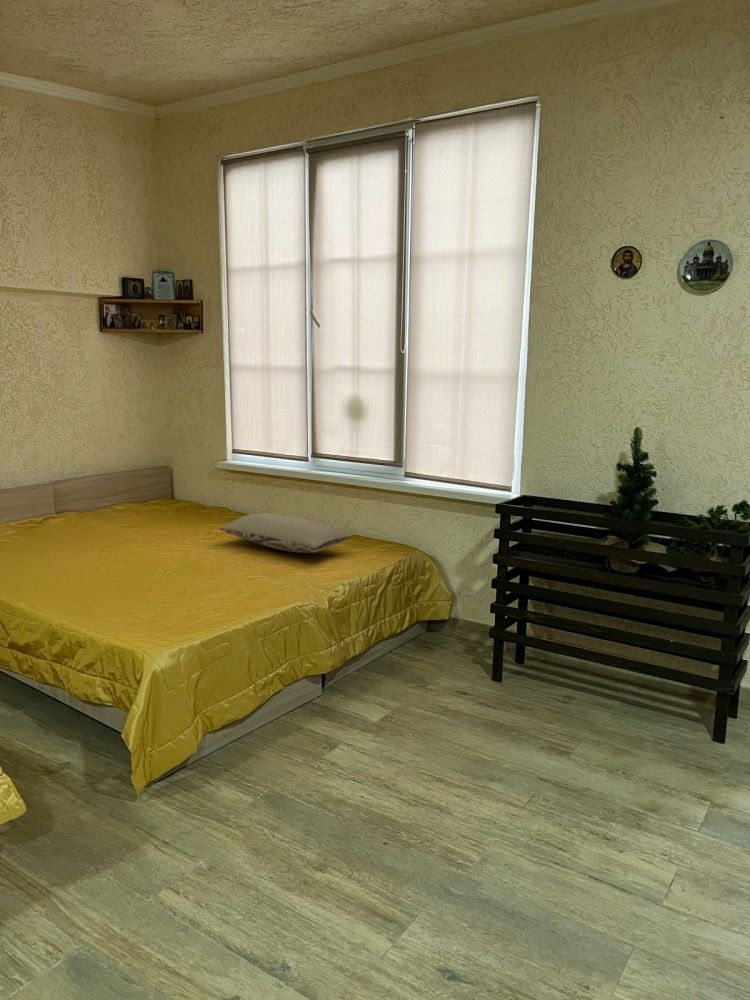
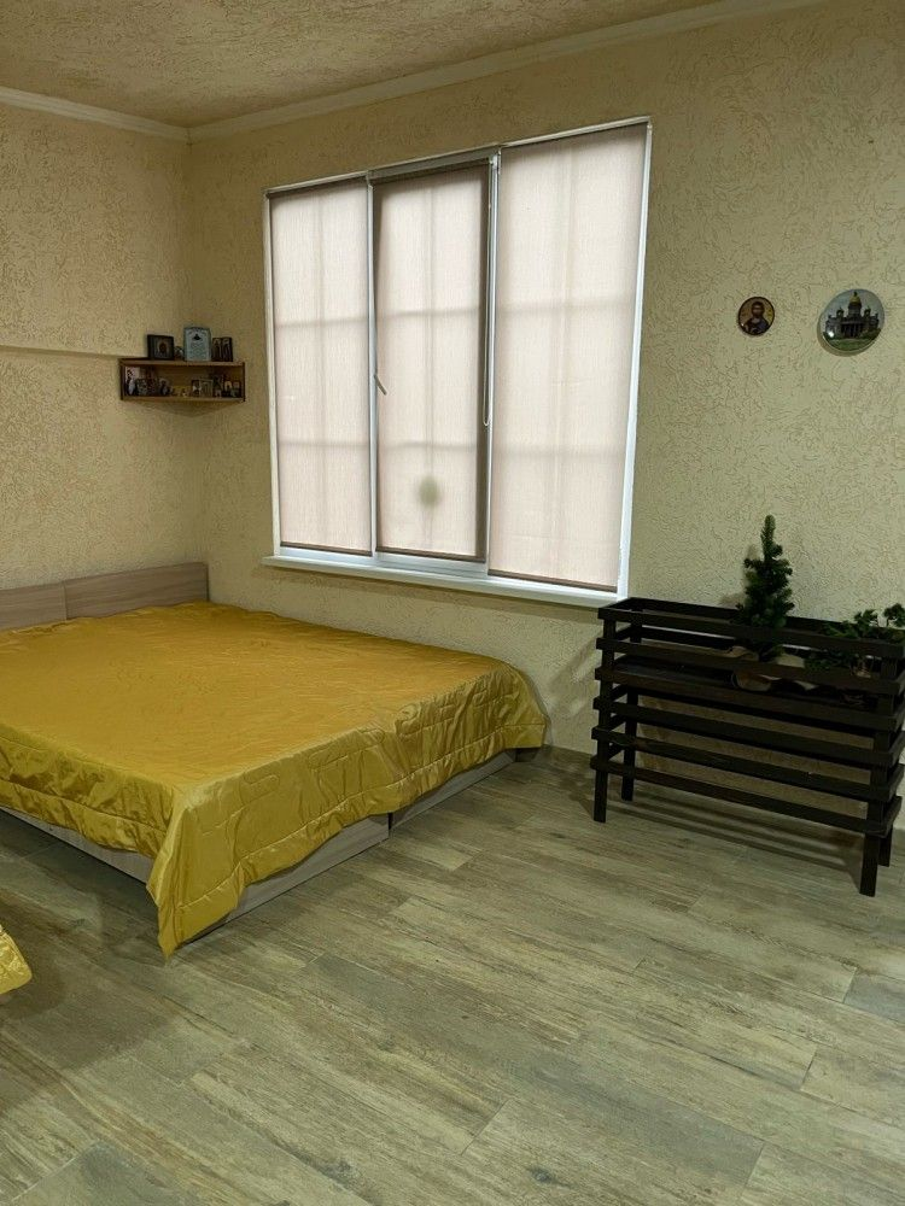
- pillow (285, 532)
